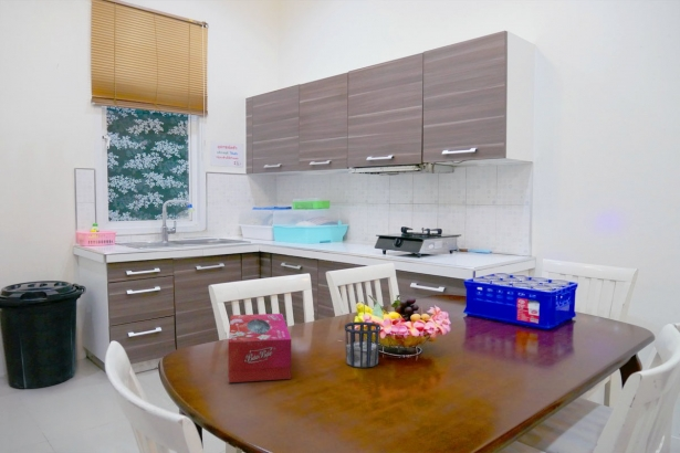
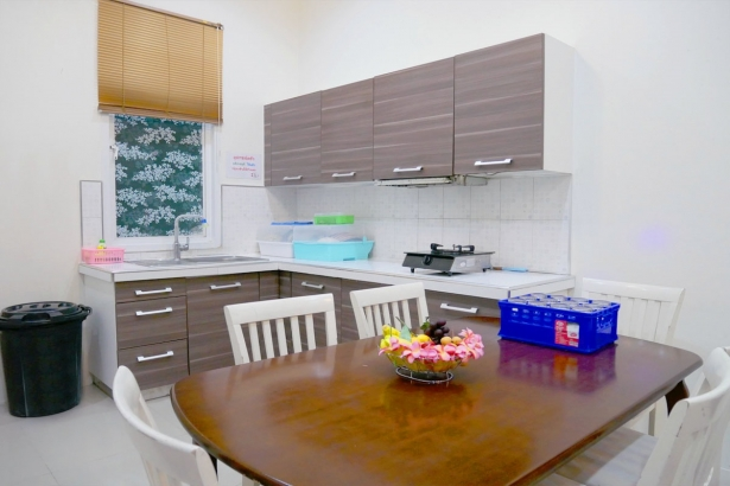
- tissue box (258, 344)
- cup (362, 344)
